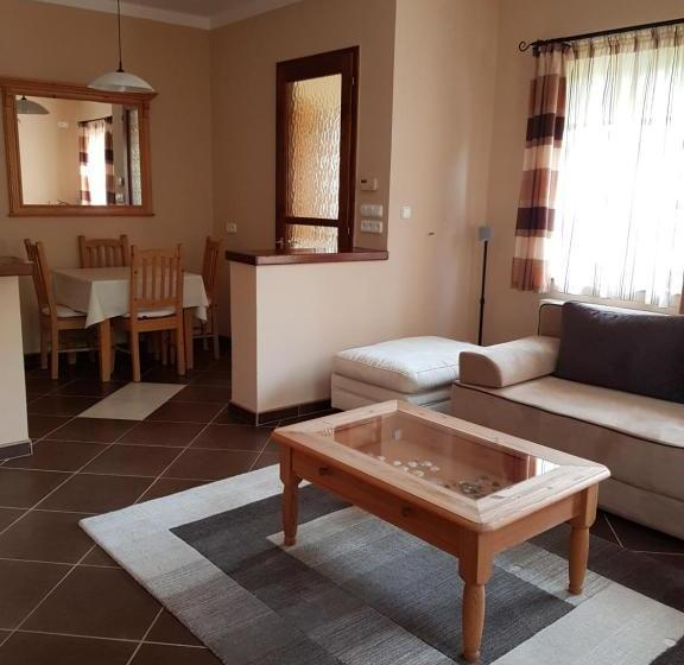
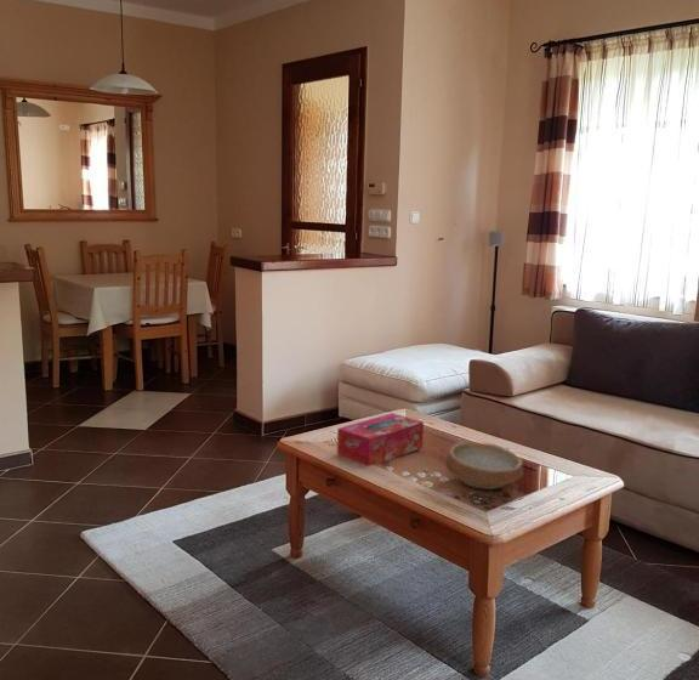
+ tissue box (380, 438)
+ bowl (483, 466)
